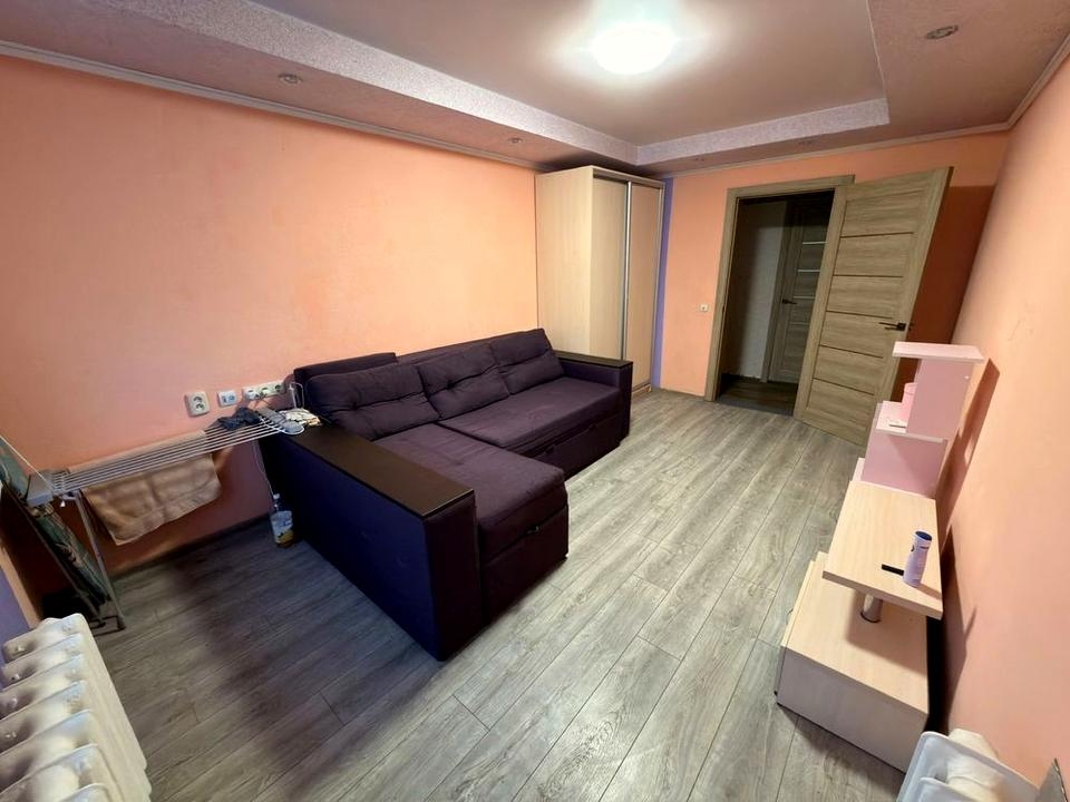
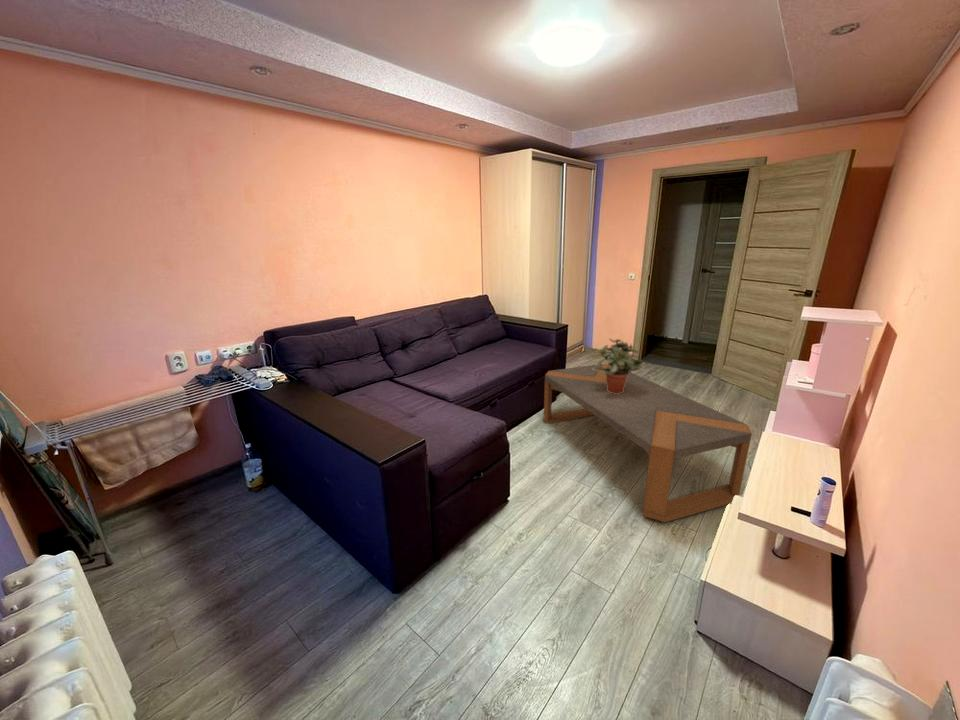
+ potted plant (616, 366)
+ coffee table (626, 424)
